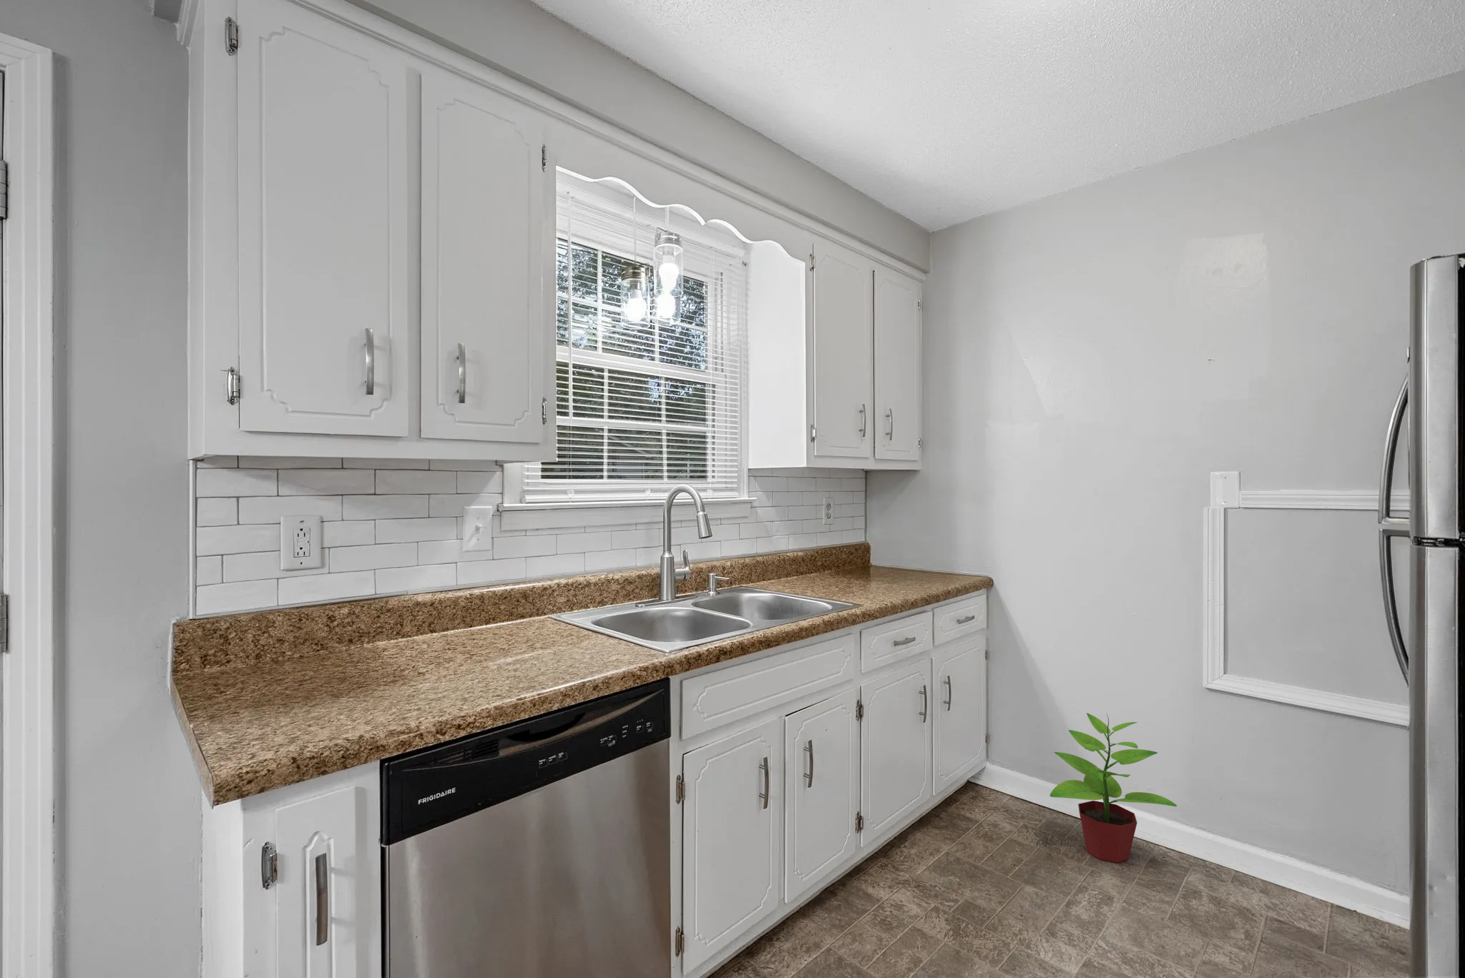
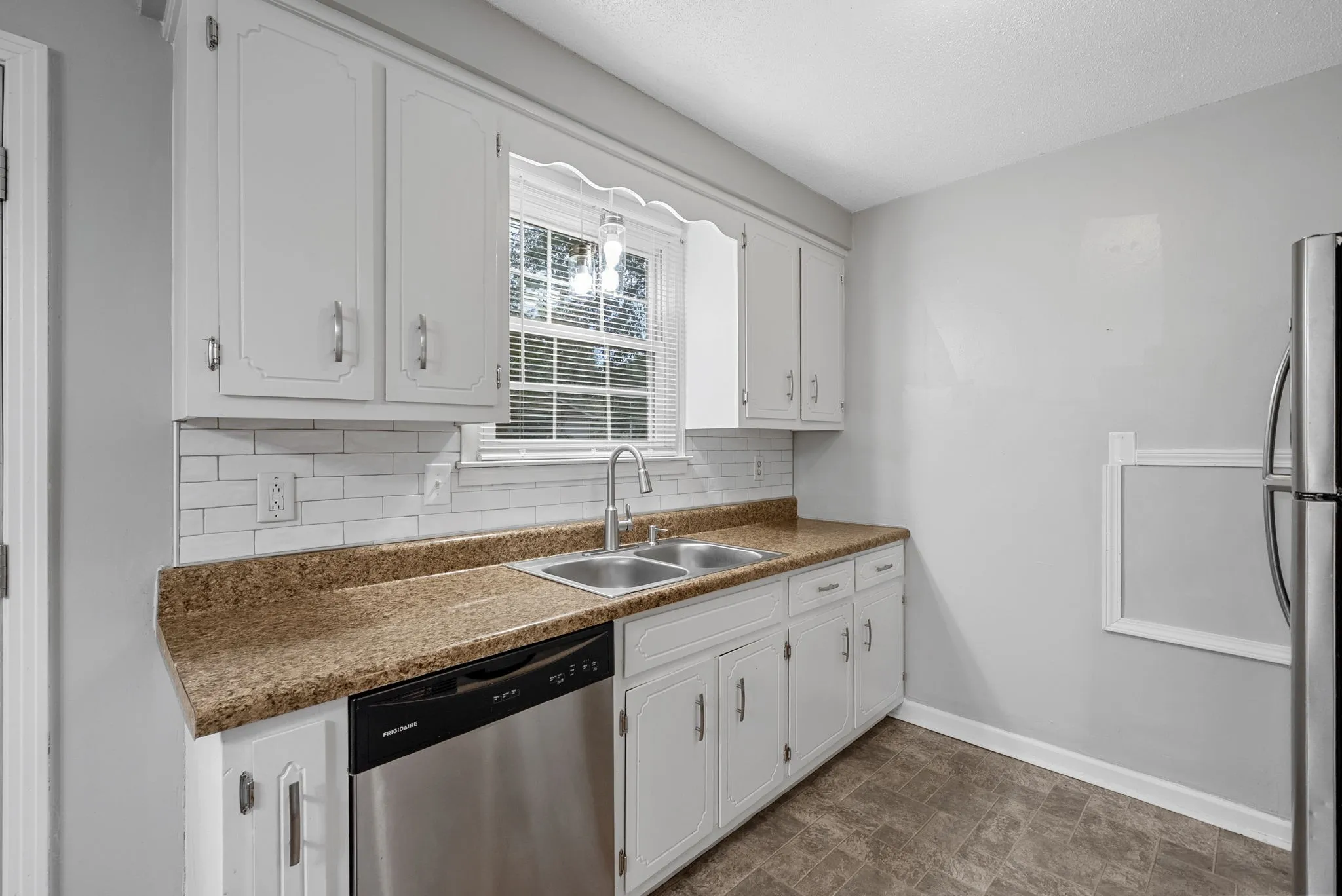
- potted plant (1111, 784)
